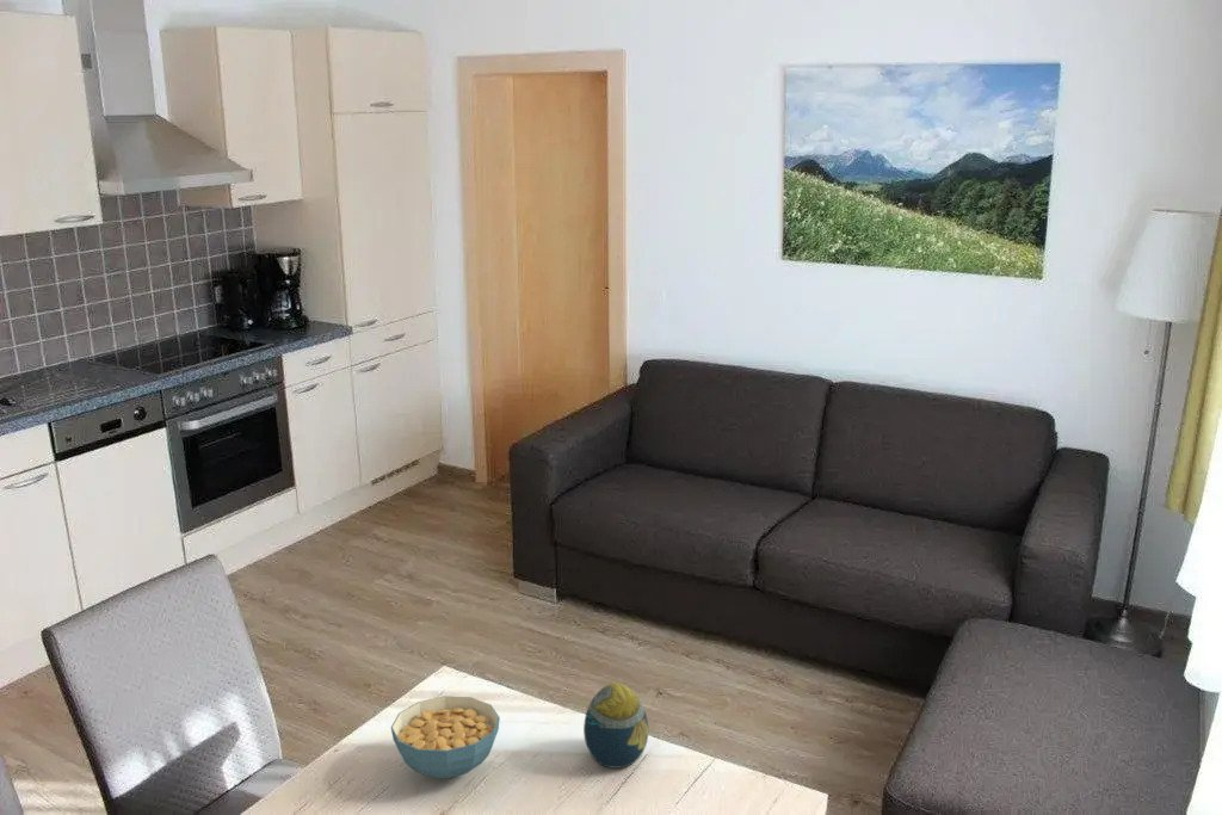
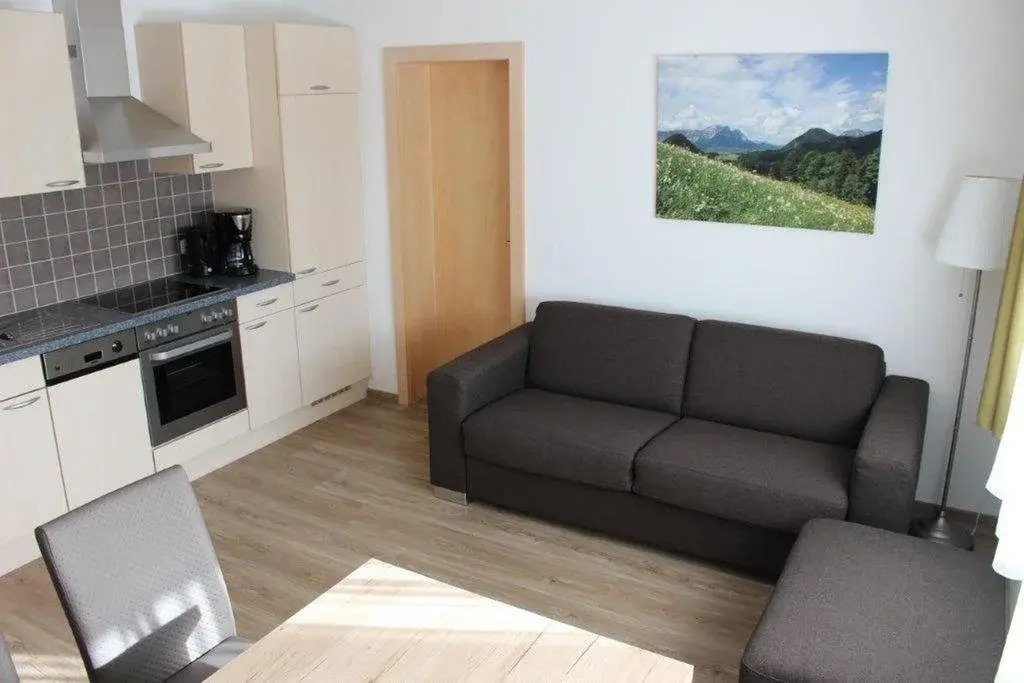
- decorative egg (616, 721)
- cereal bowl (446, 746)
